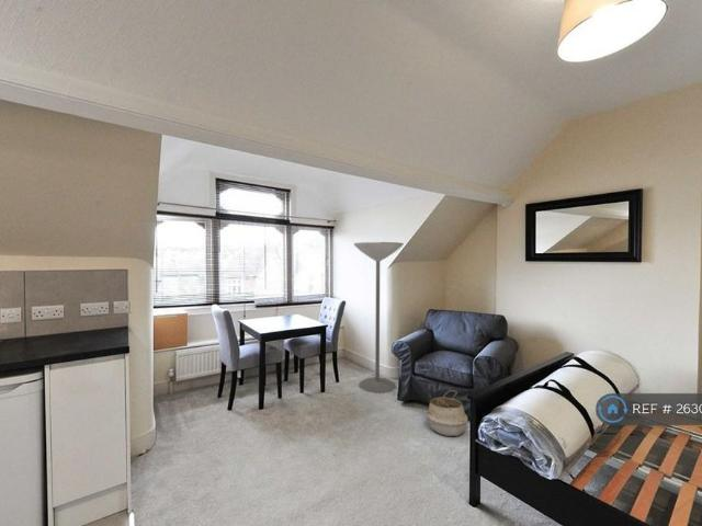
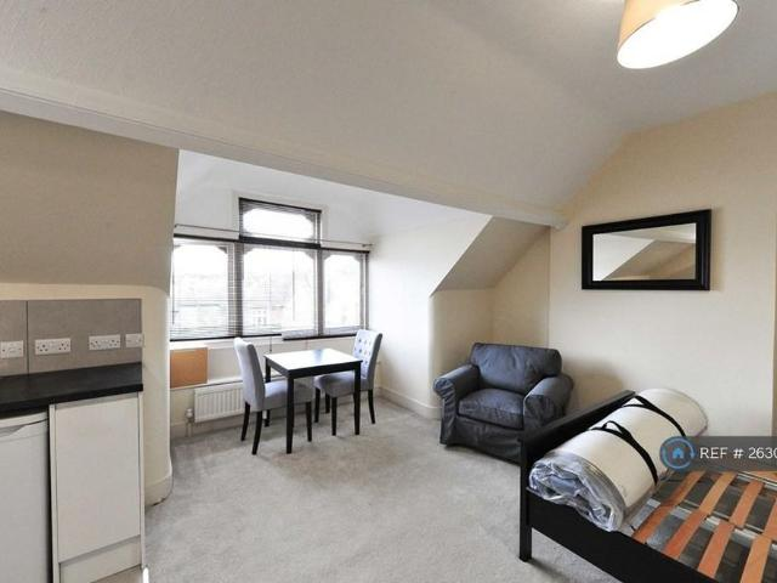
- woven basket (446, 410)
- floor lamp (377, 313)
